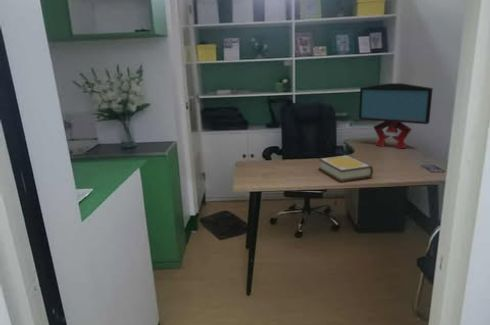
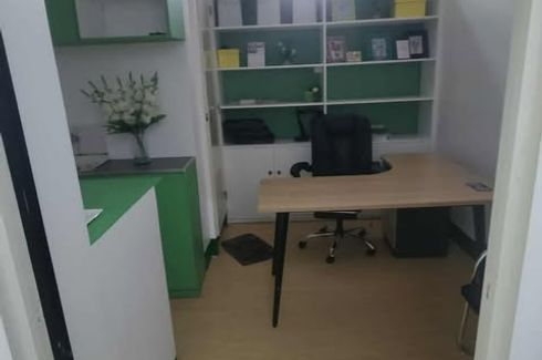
- book (344, 167)
- monitor (392, 115)
